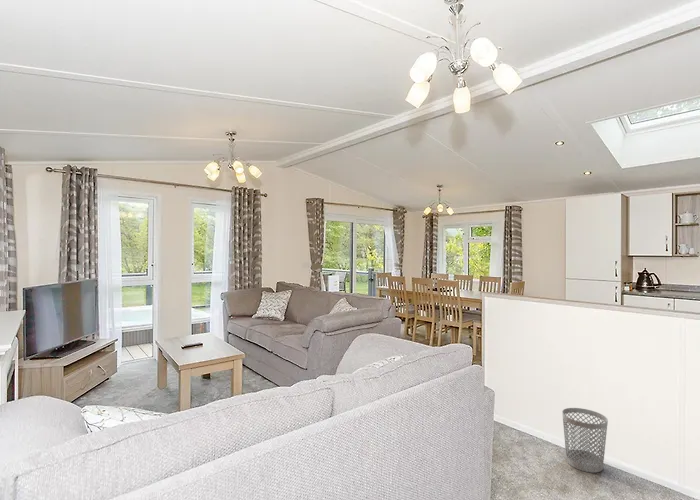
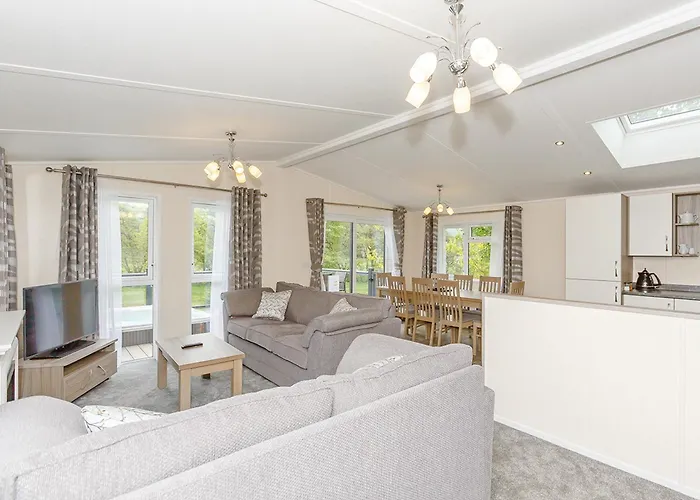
- wastebasket (584, 439)
